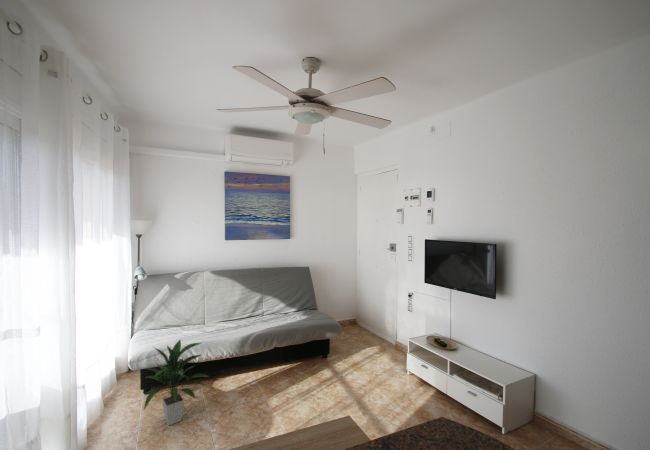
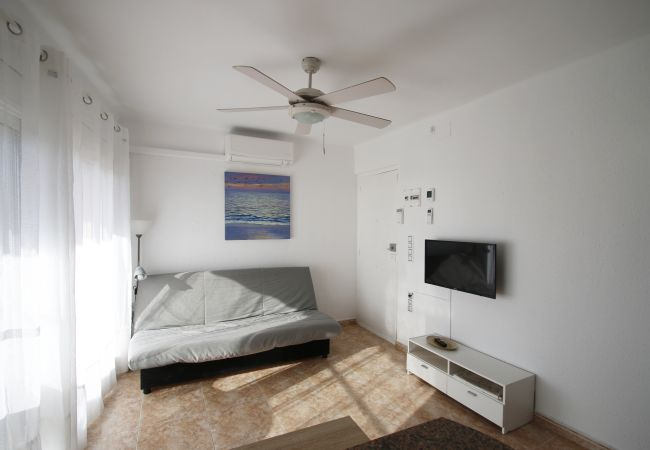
- indoor plant (174, 379)
